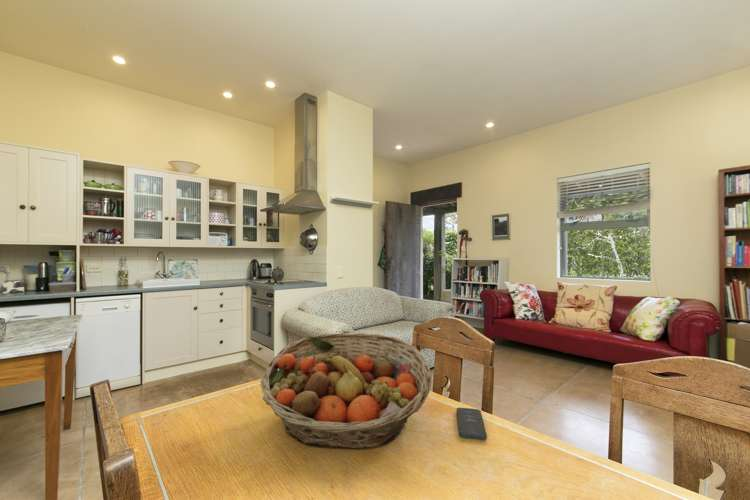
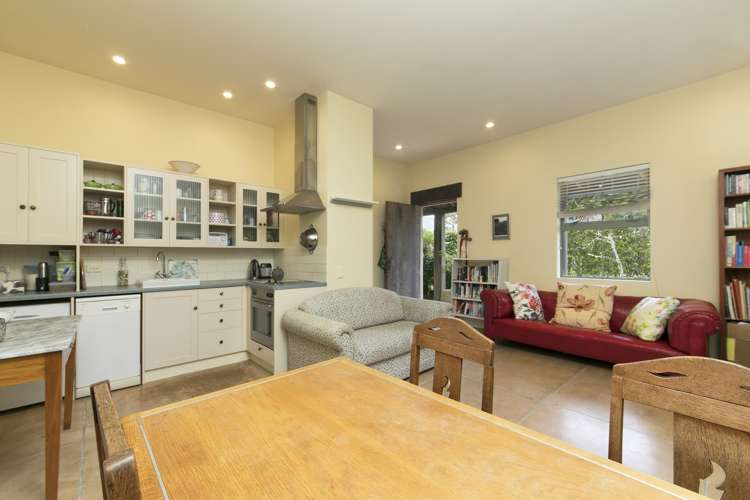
- fruit basket (346, 383)
- smartphone (470, 422)
